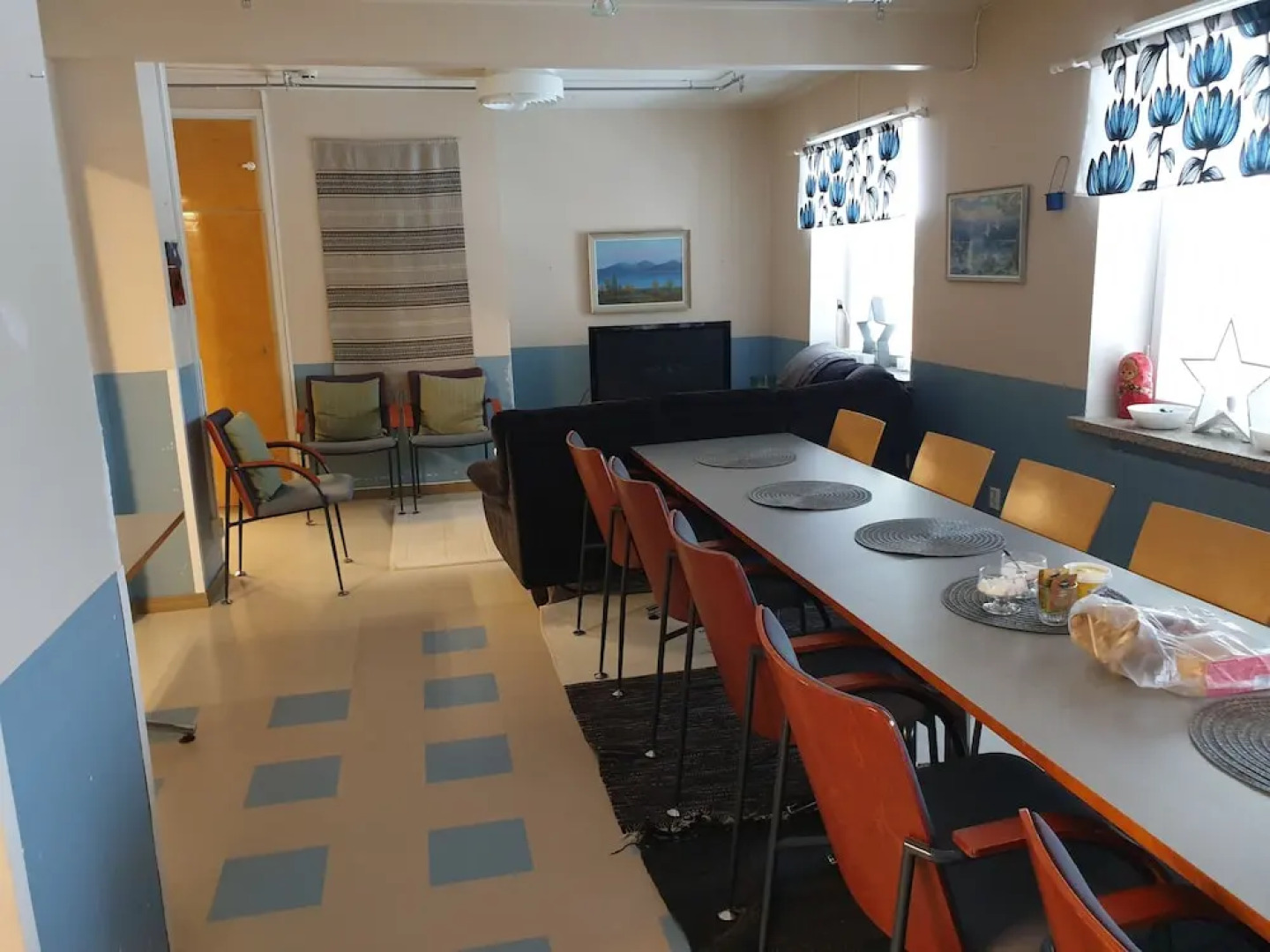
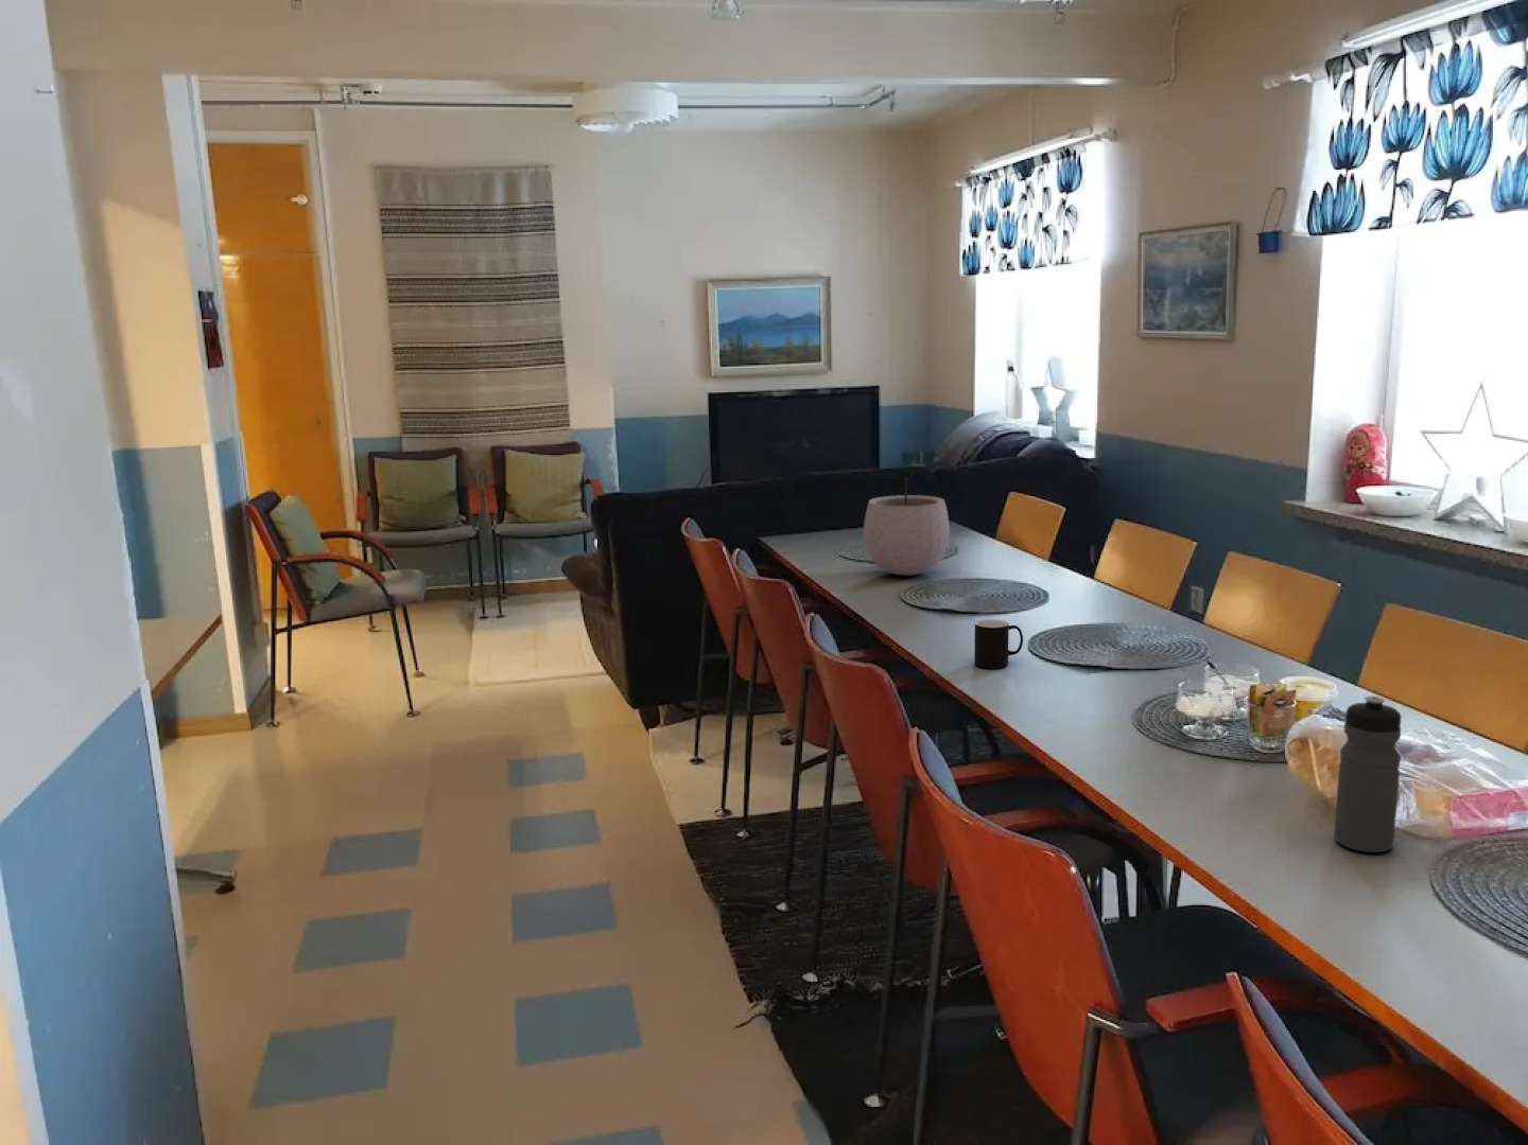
+ cup (999, 642)
+ plant pot (906, 521)
+ water bottle (1369, 771)
